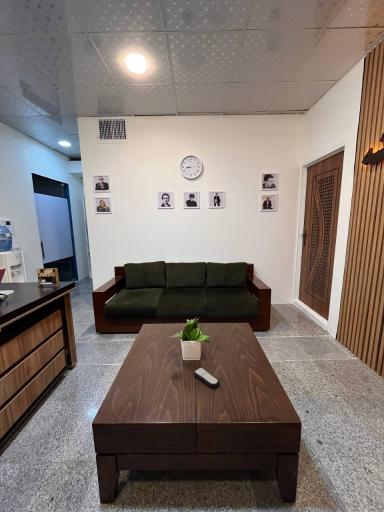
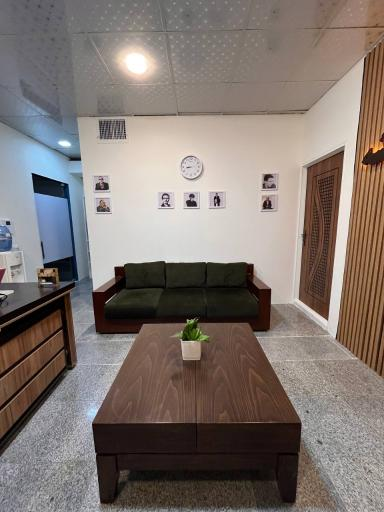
- remote control (206, 377)
